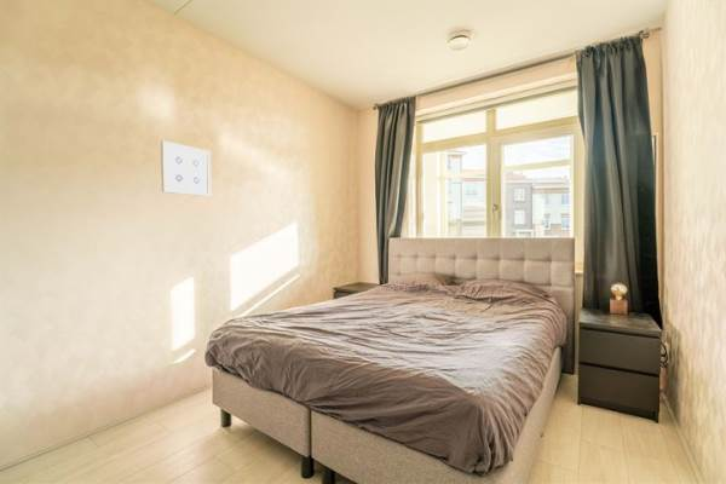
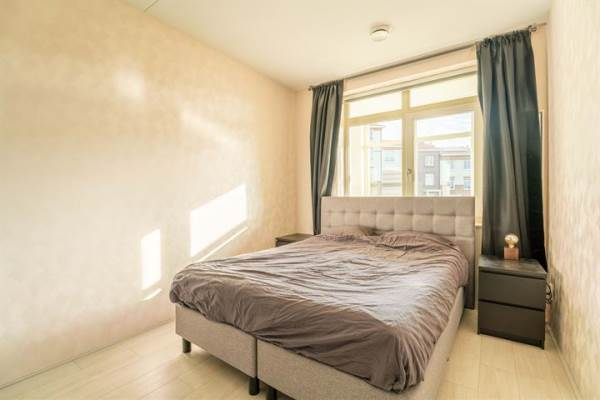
- wall art (186, 169)
